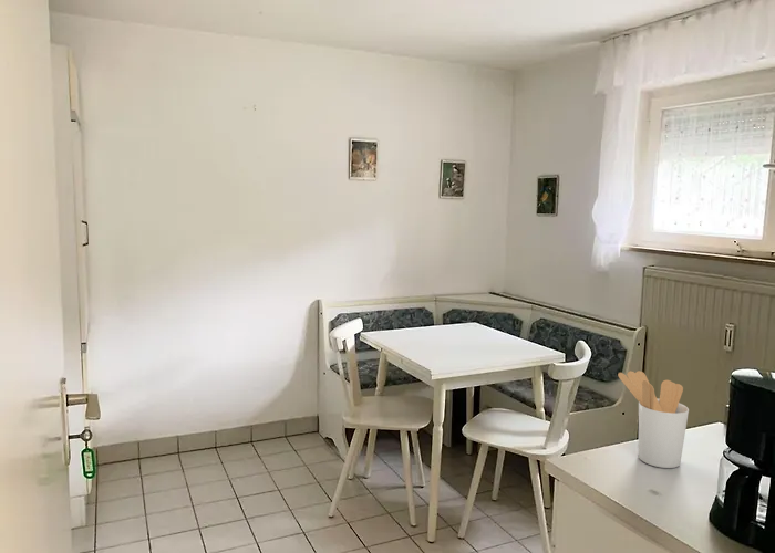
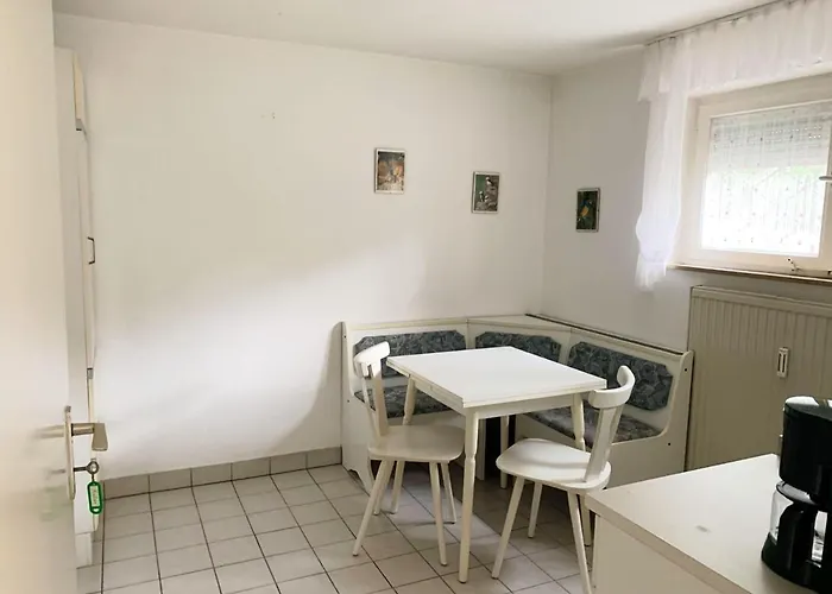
- utensil holder (651, 415)
